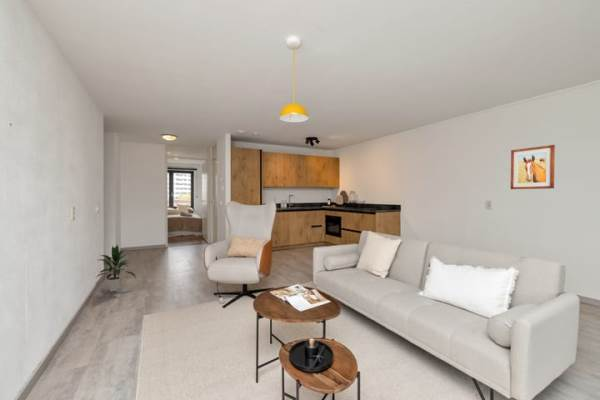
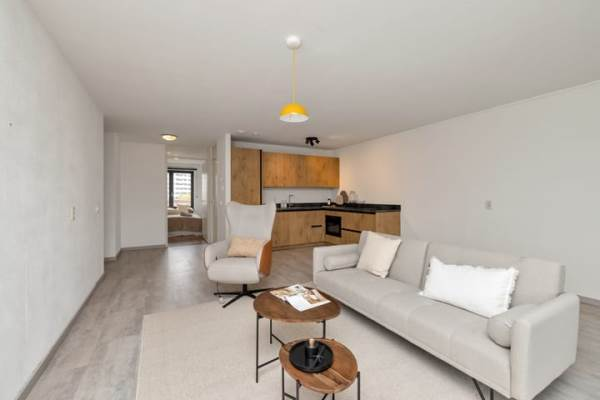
- indoor plant (115, 268)
- wall art (531, 168)
